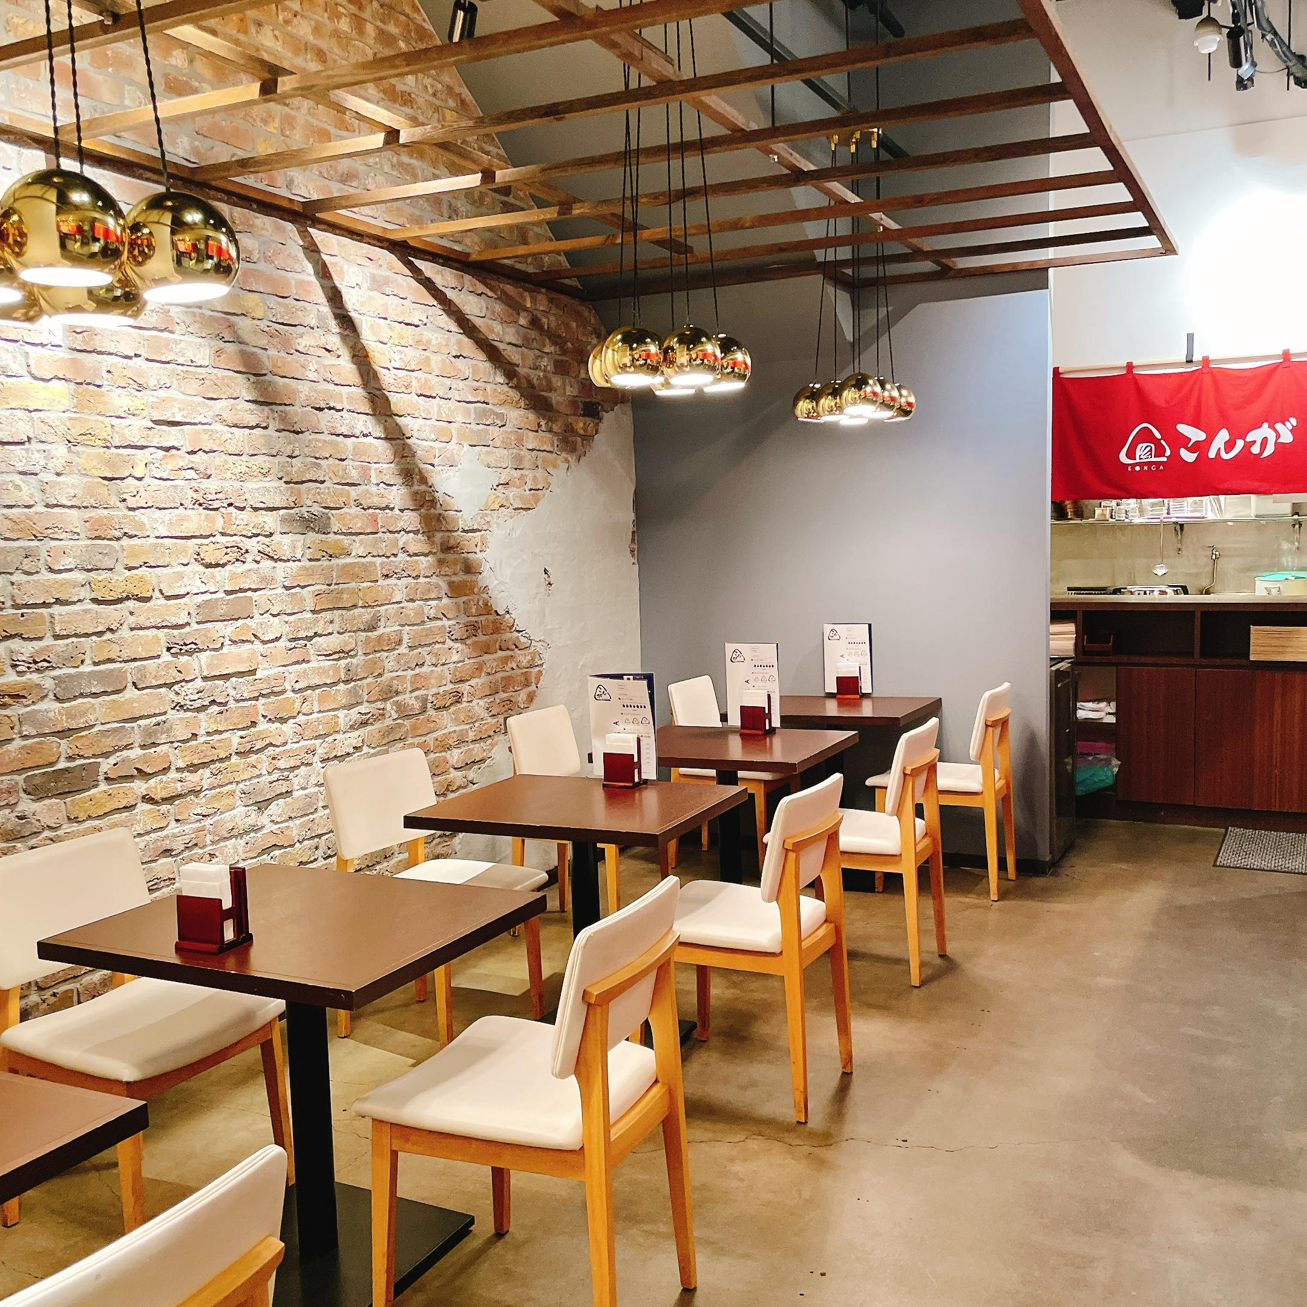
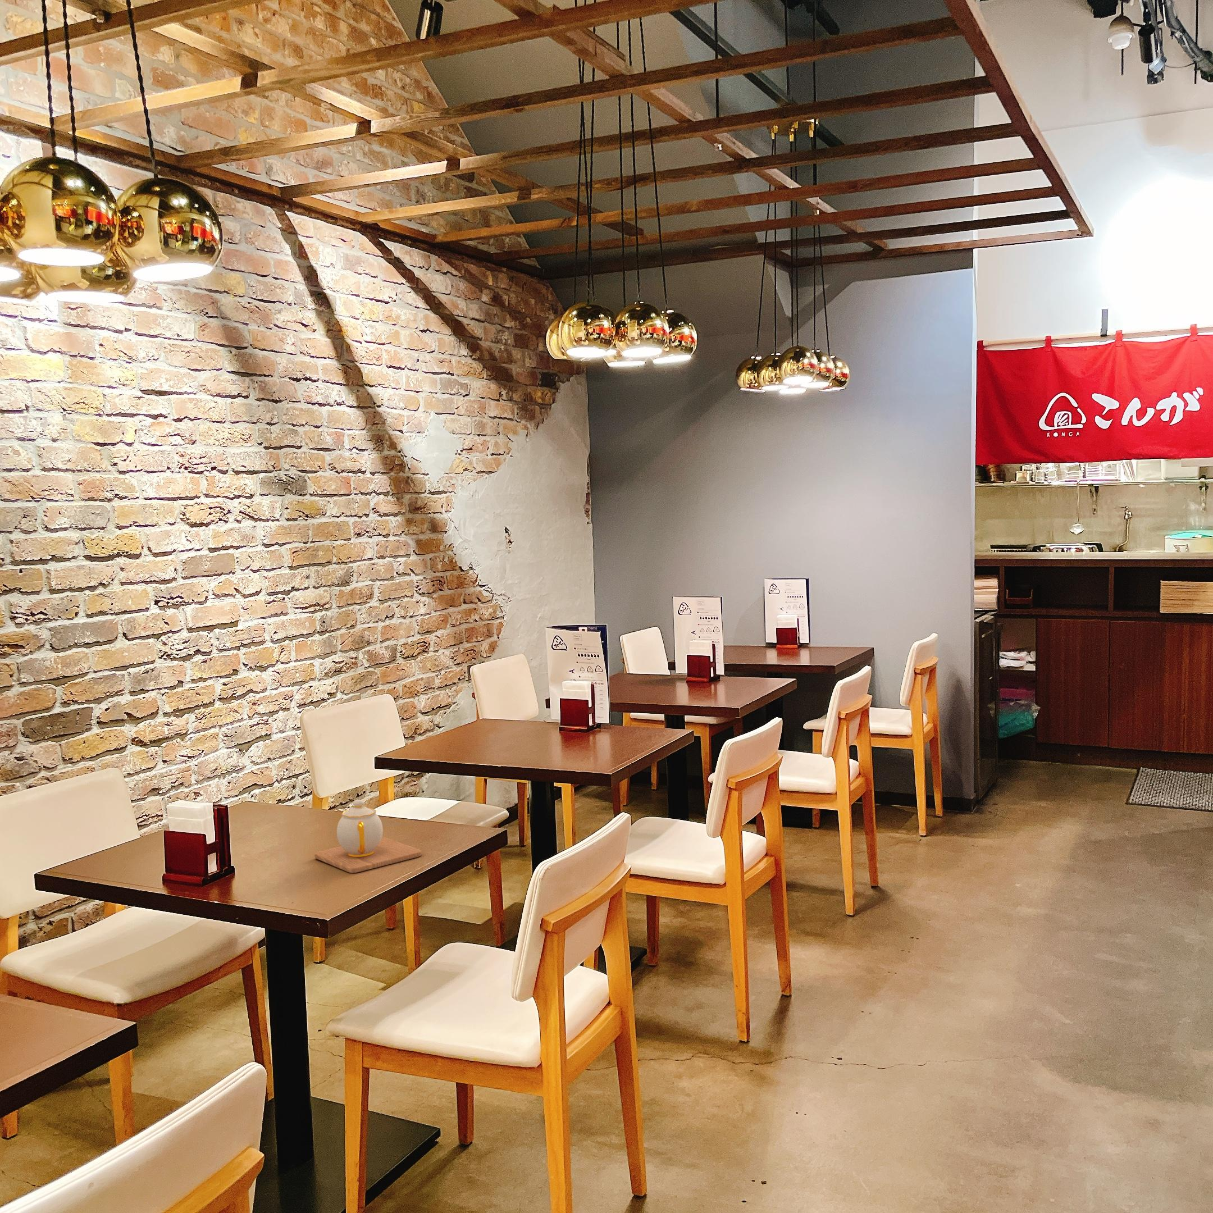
+ teapot (367, 828)
